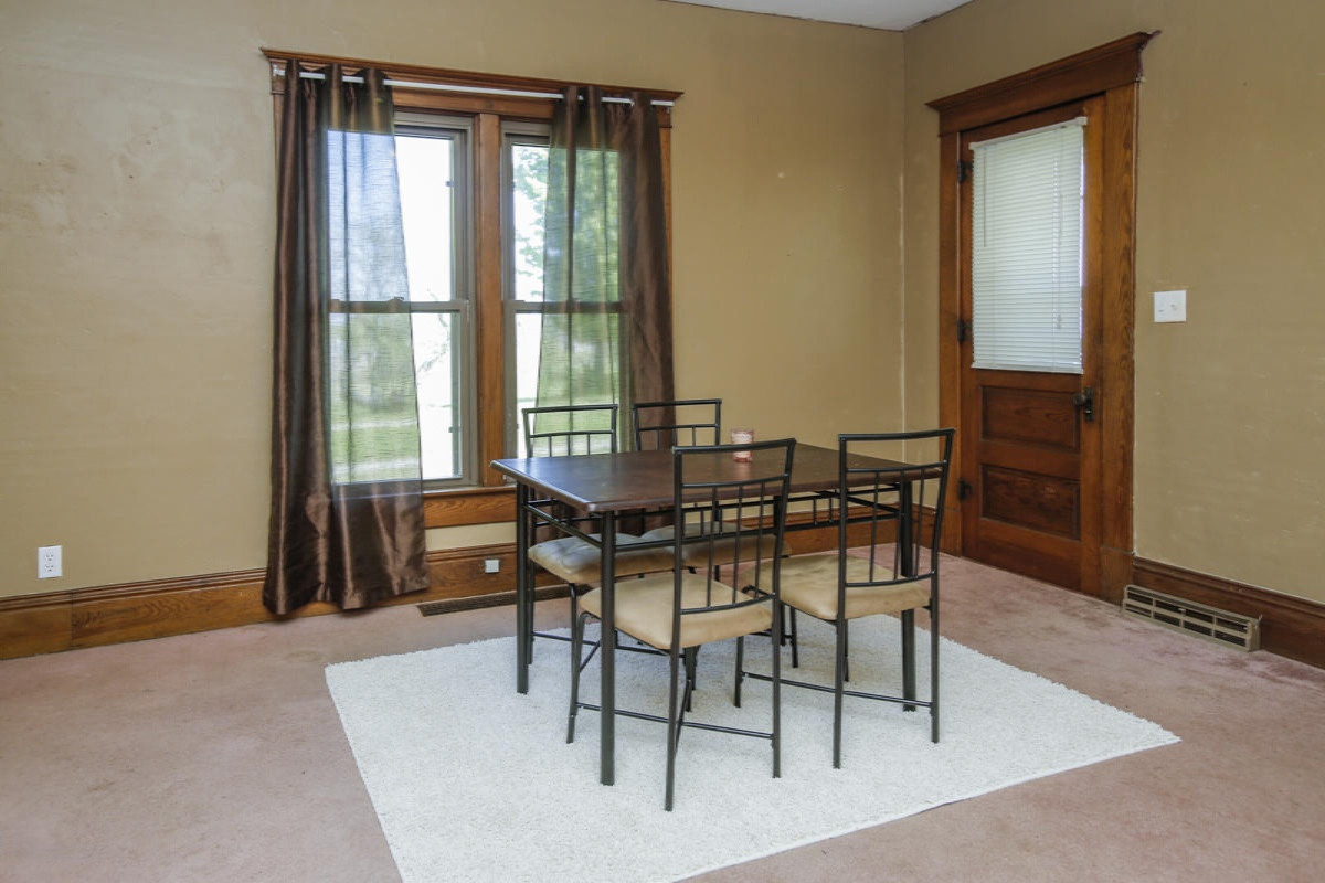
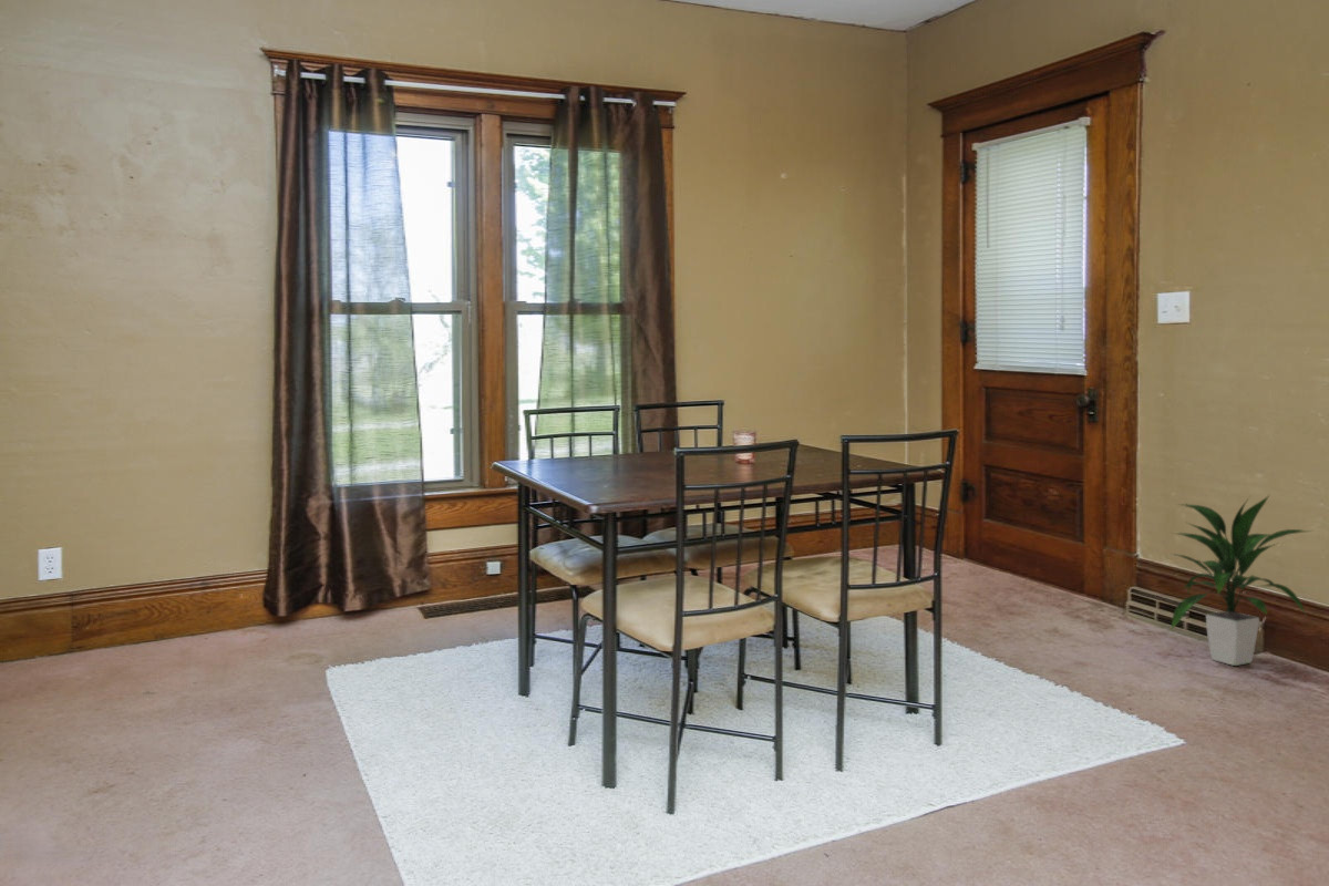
+ indoor plant (1226, 576)
